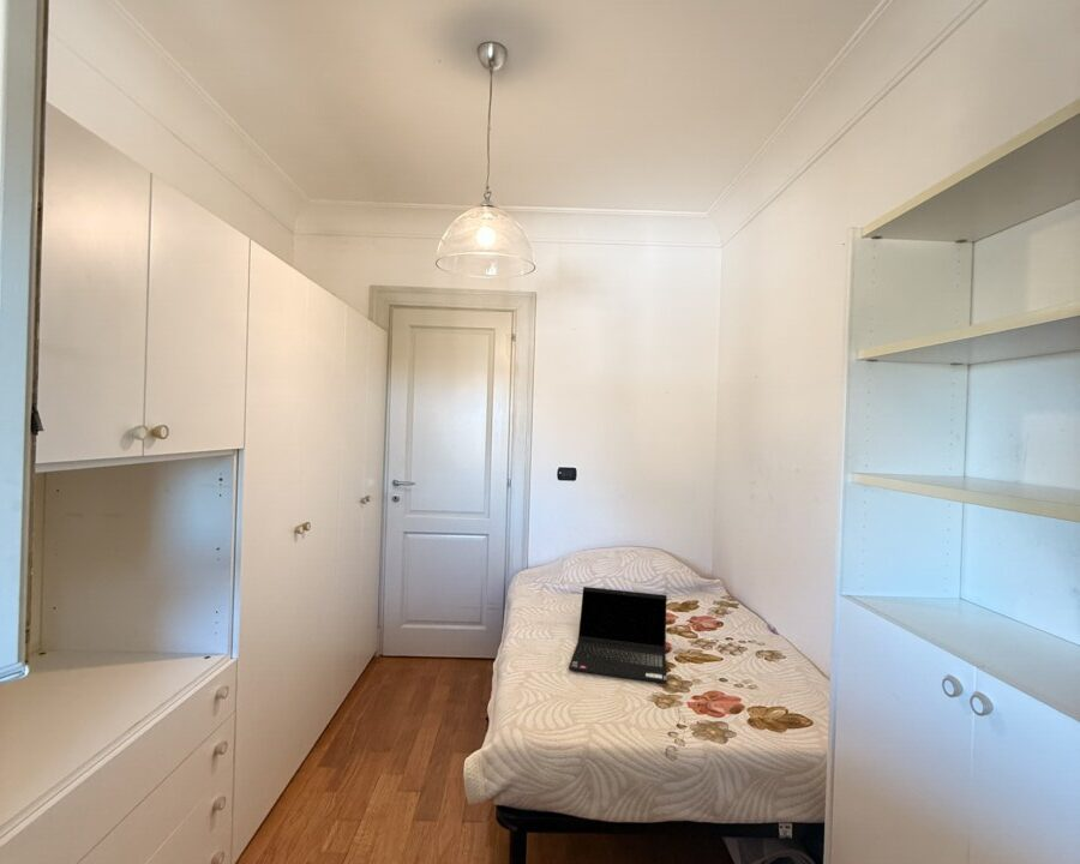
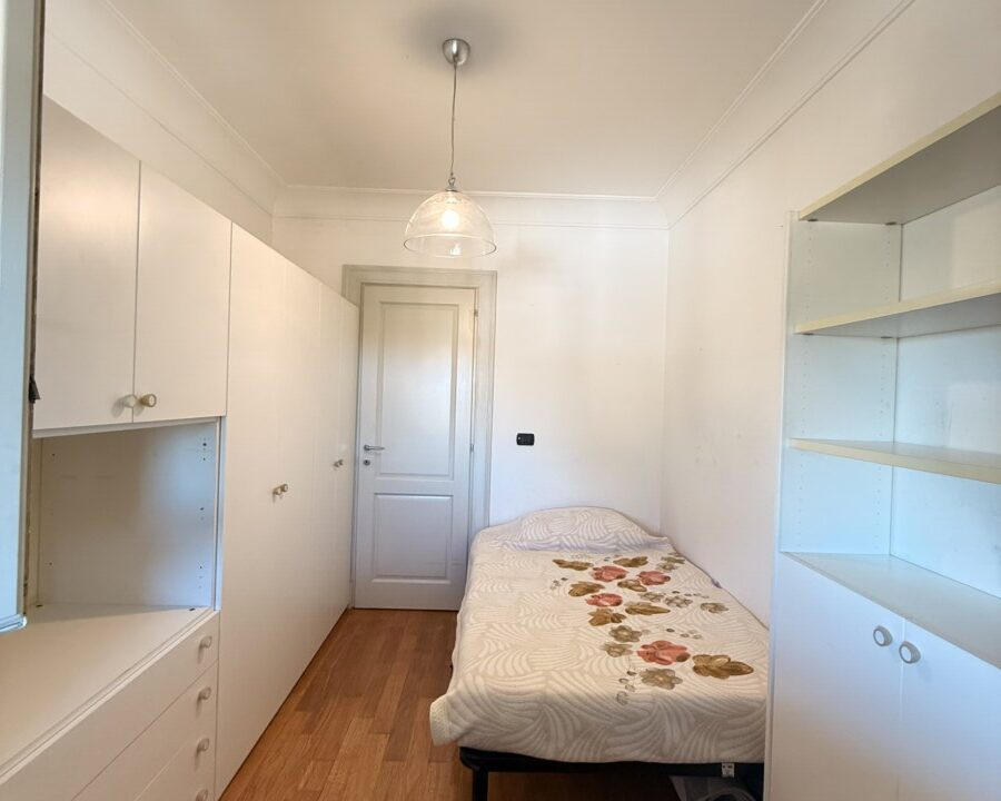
- laptop computer (620, 630)
